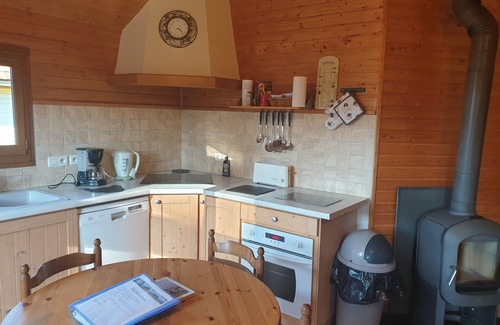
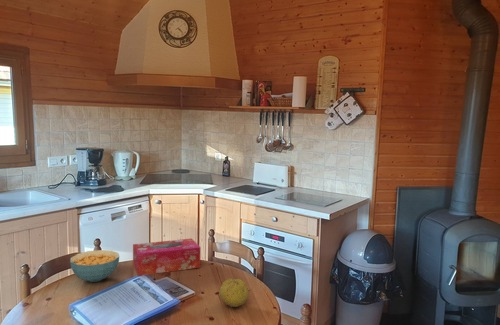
+ tissue box (166, 255)
+ cereal bowl (95, 268)
+ fruit (233, 293)
